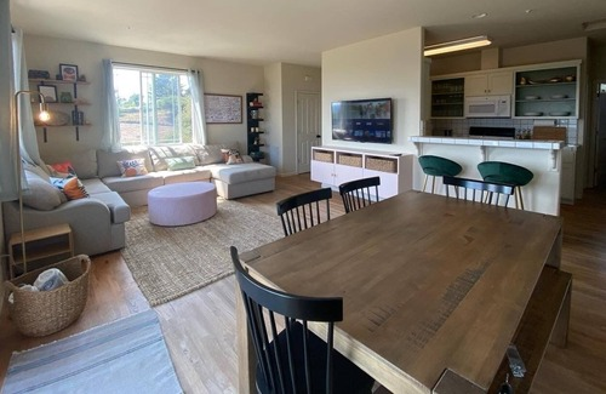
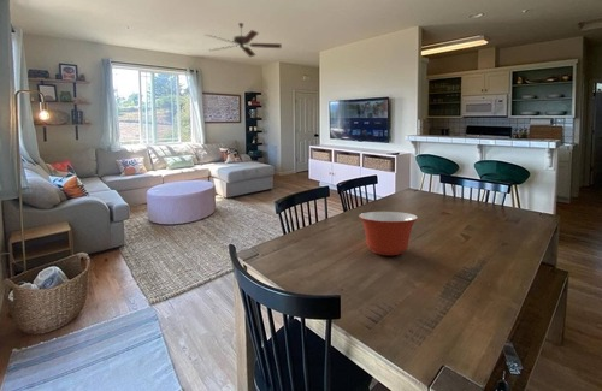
+ mixing bowl (386, 233)
+ ceiling fan (243, 36)
